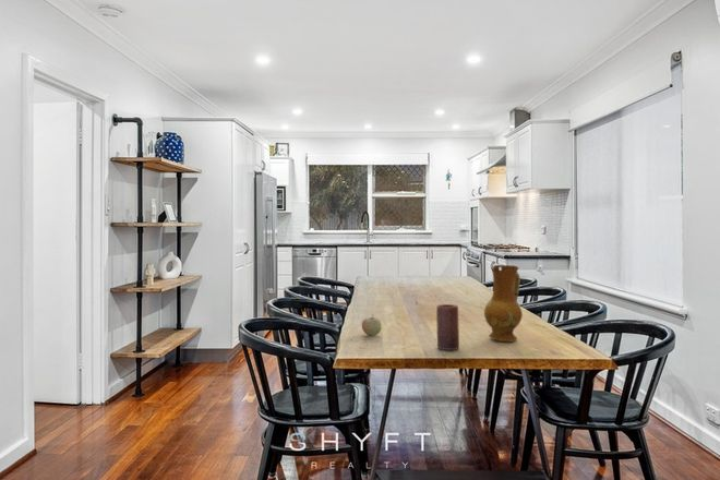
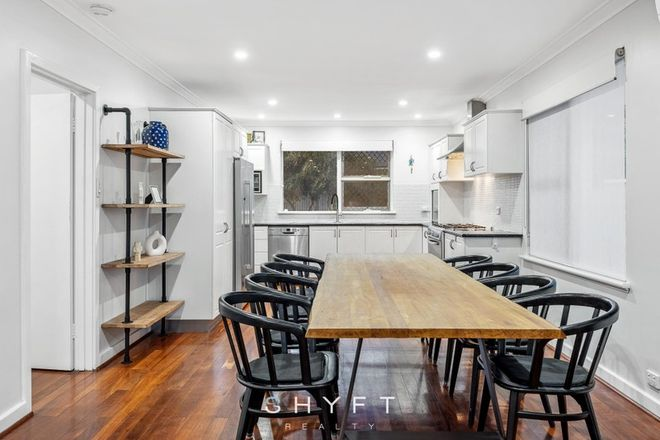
- ceramic jug (503, 301)
- fruit (371, 324)
- candle (447, 326)
